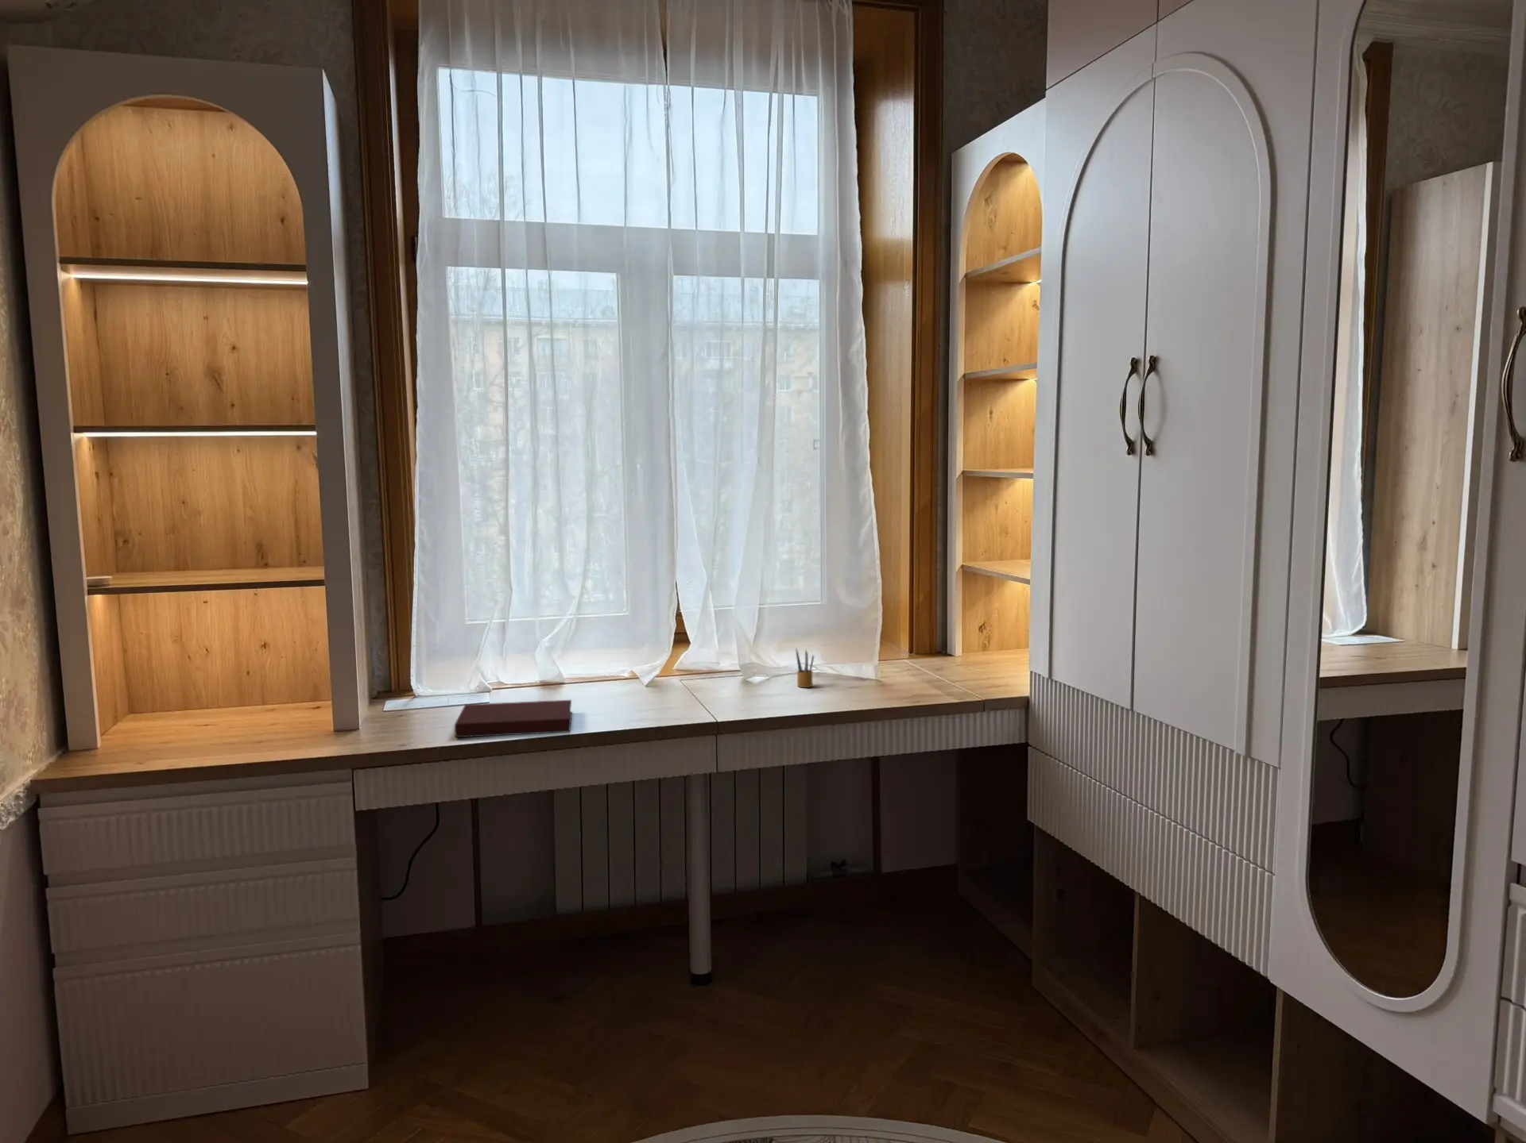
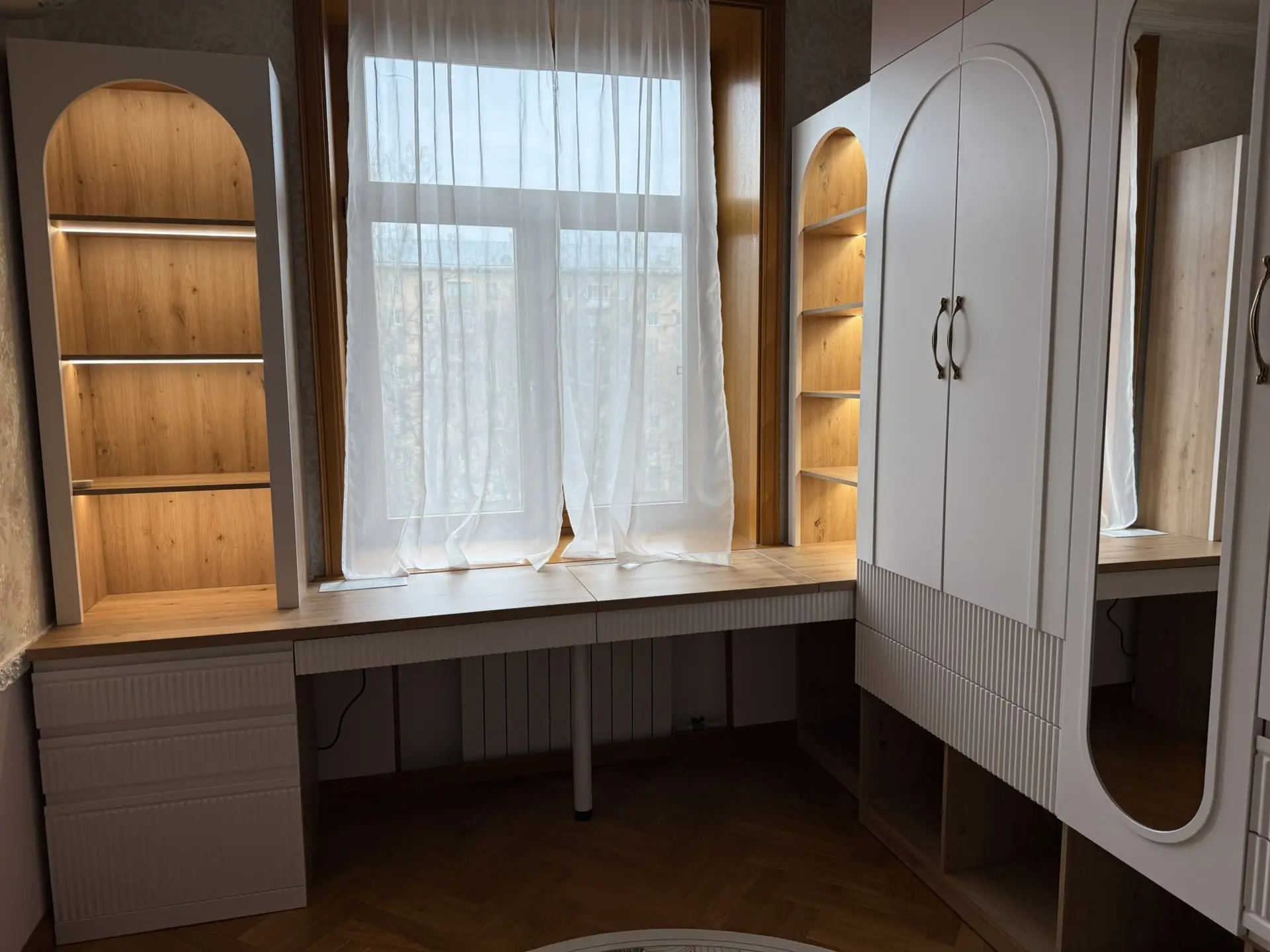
- pencil box (804, 666)
- notebook (515, 718)
